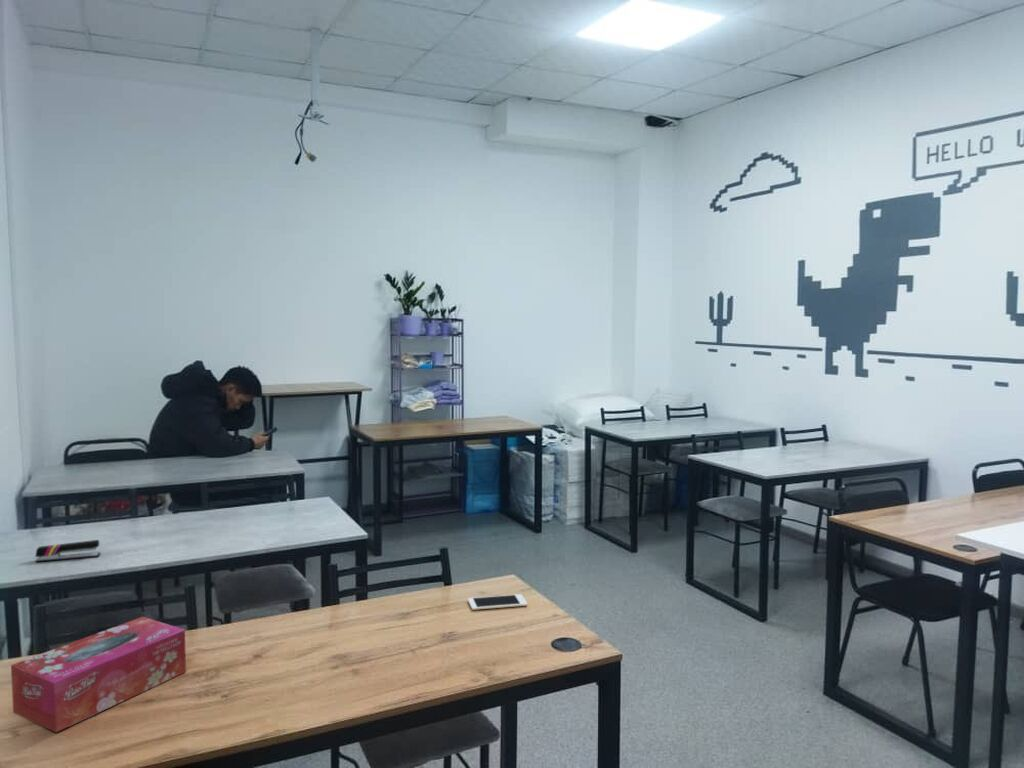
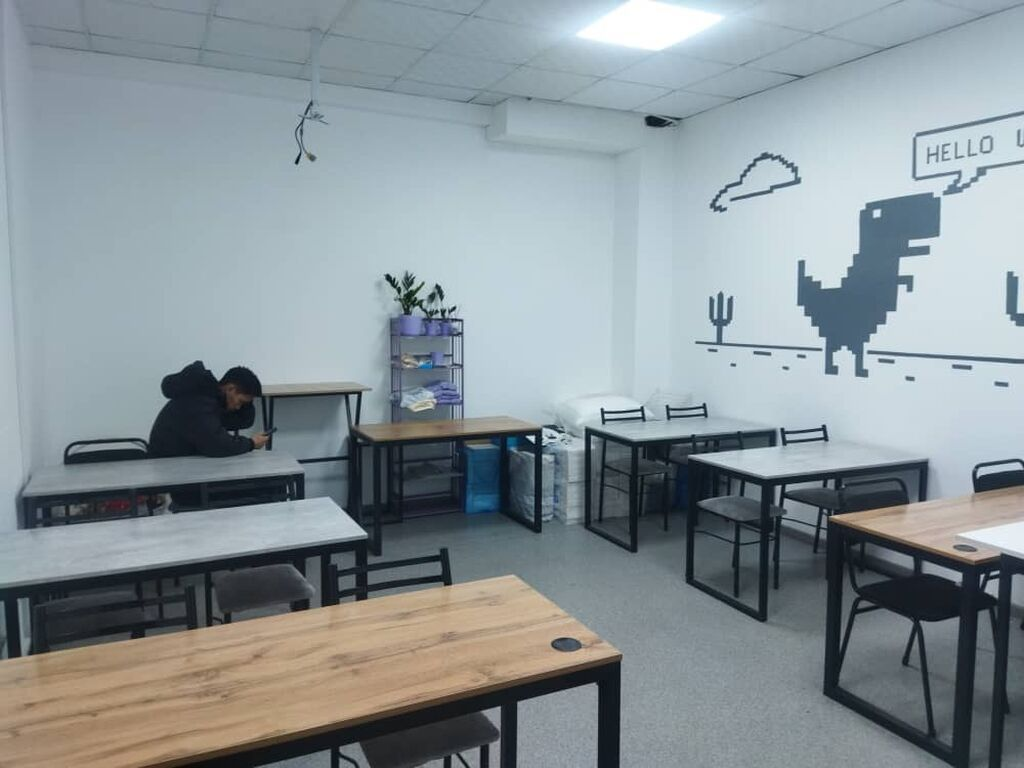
- cell phone (497, 601)
- stapler (68, 550)
- tissue box (103, 668)
